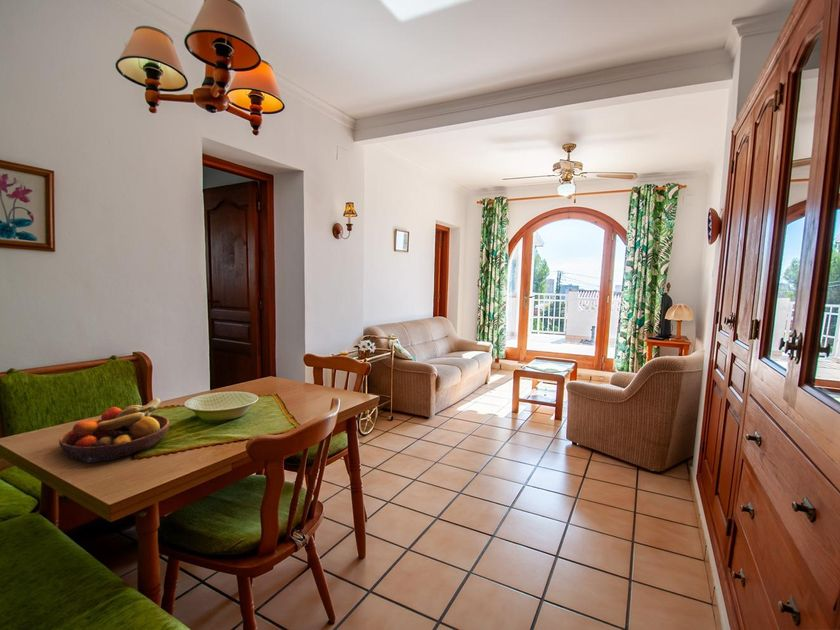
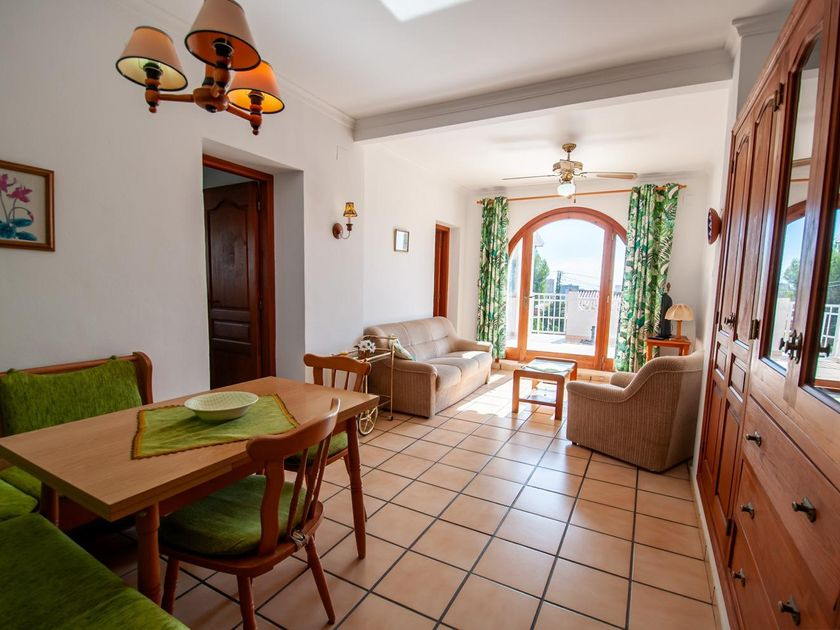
- fruit bowl (117, 425)
